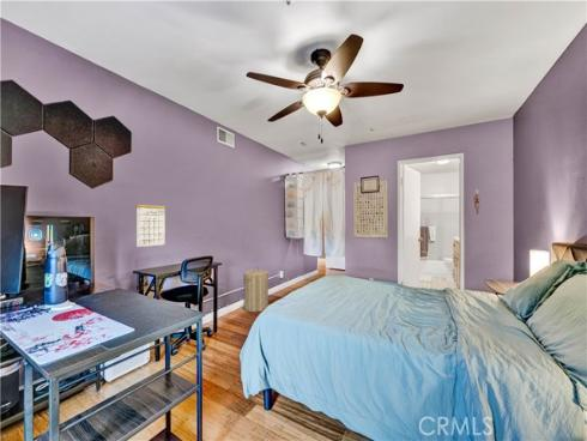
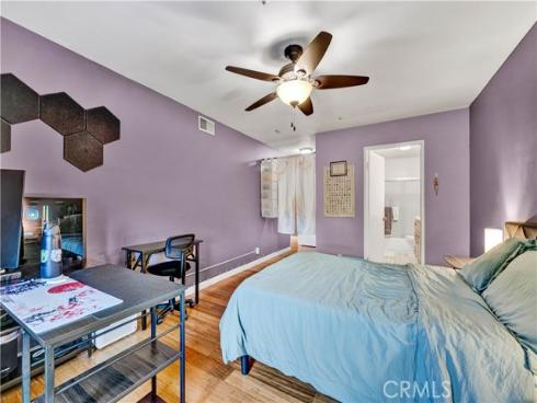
- laundry hamper (255, 286)
- calendar (151, 220)
